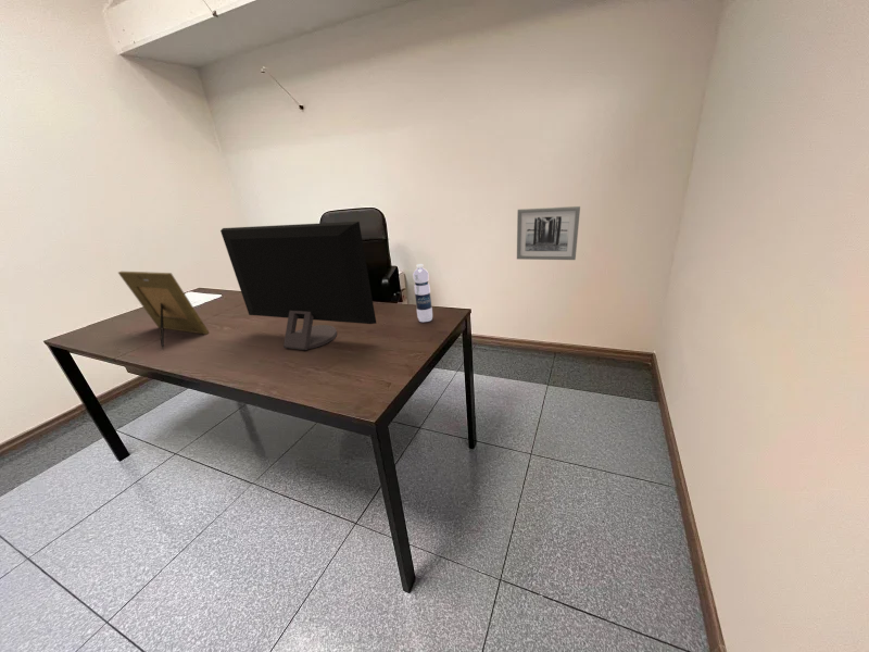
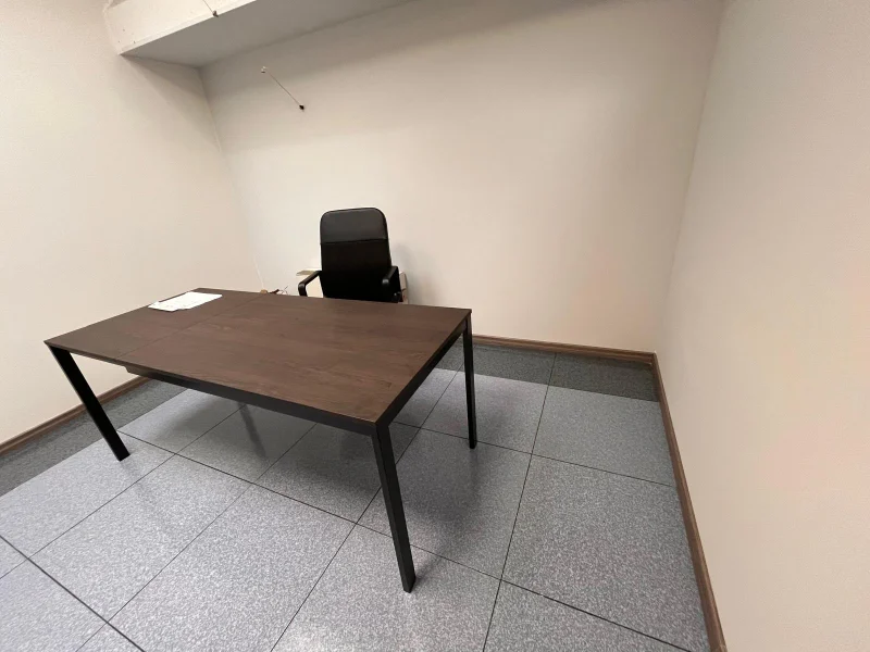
- water bottle (423, 292)
- picture frame (151, 306)
- wall art (546, 234)
- computer monitor (298, 286)
